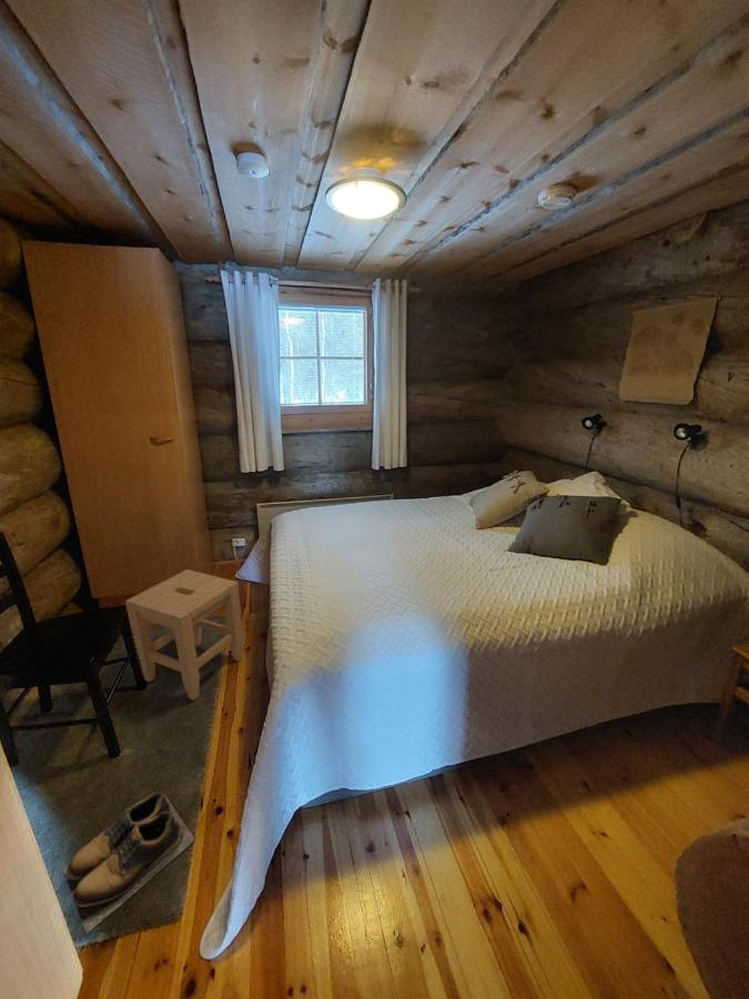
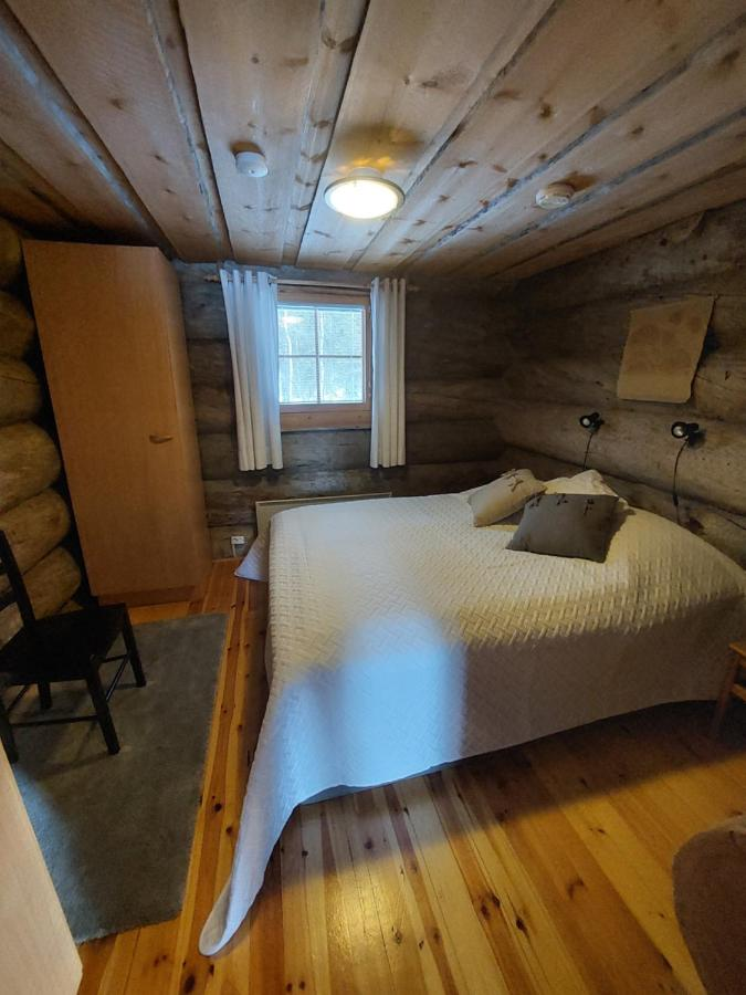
- shoes (128, 841)
- stool (190, 630)
